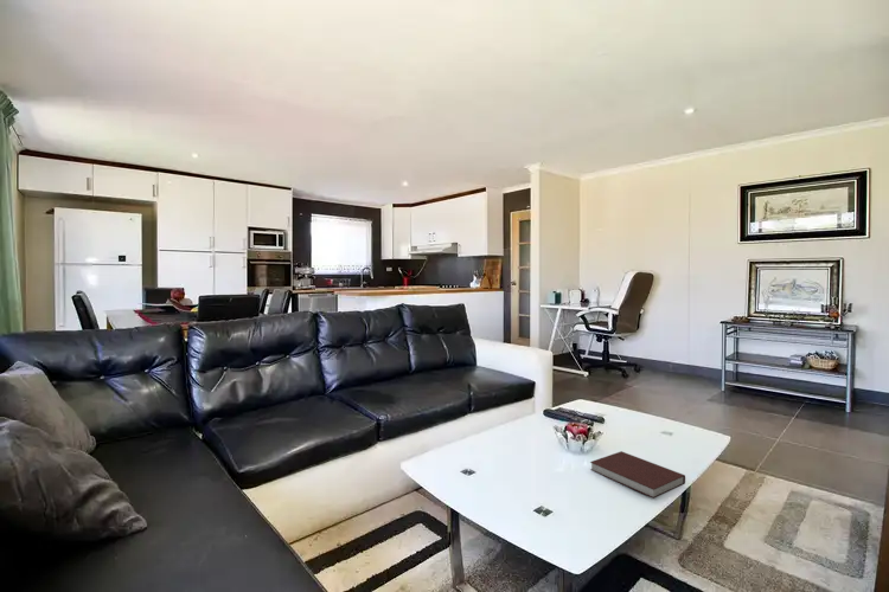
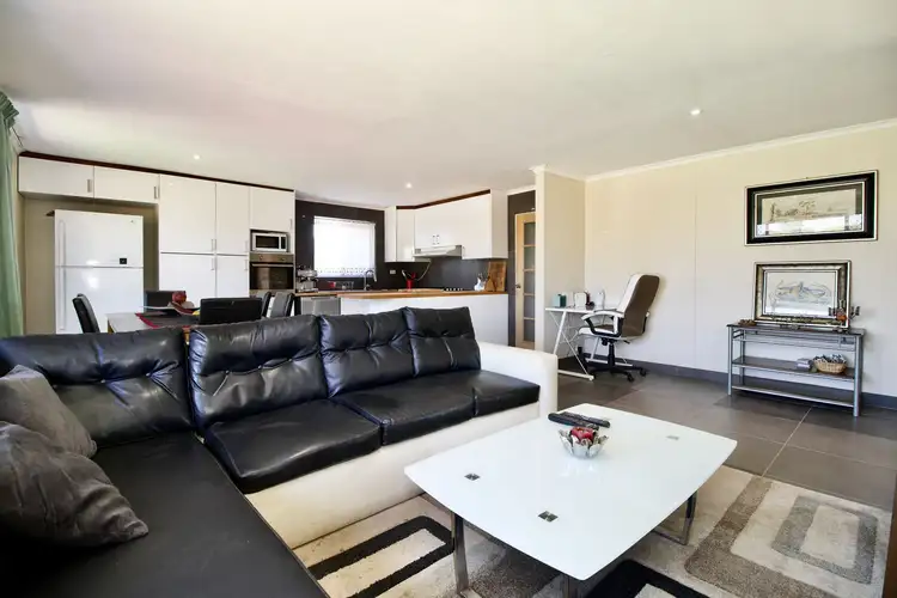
- notebook (635, 472)
